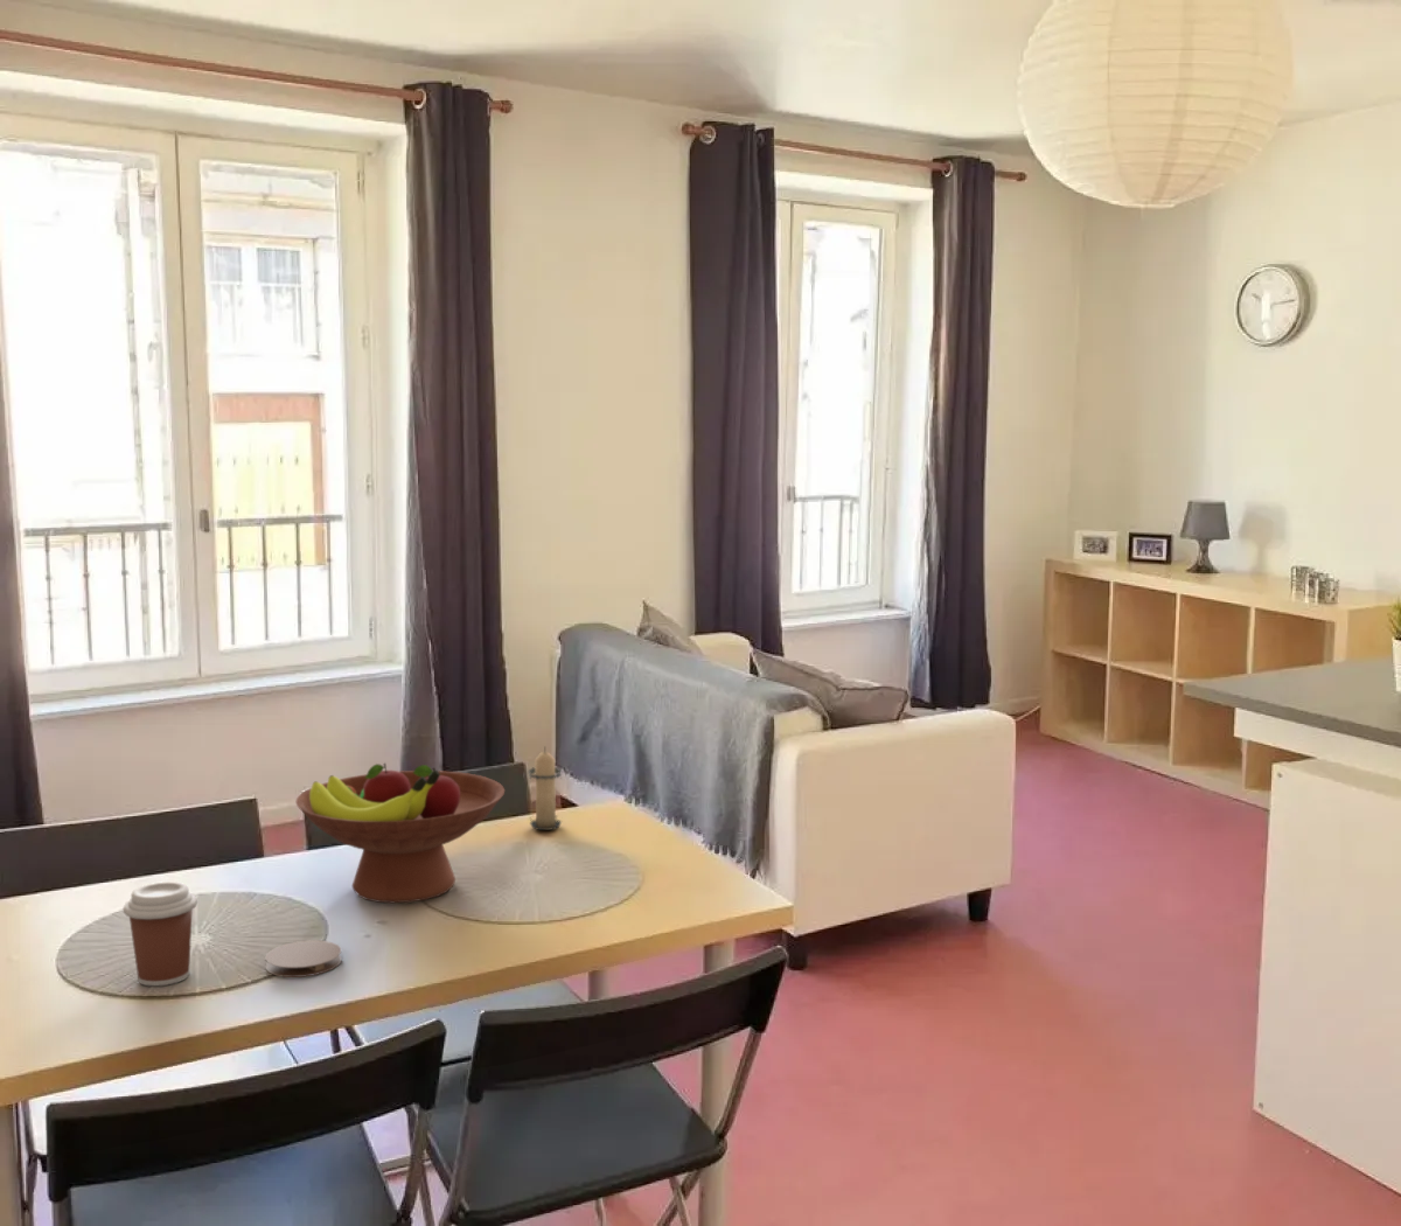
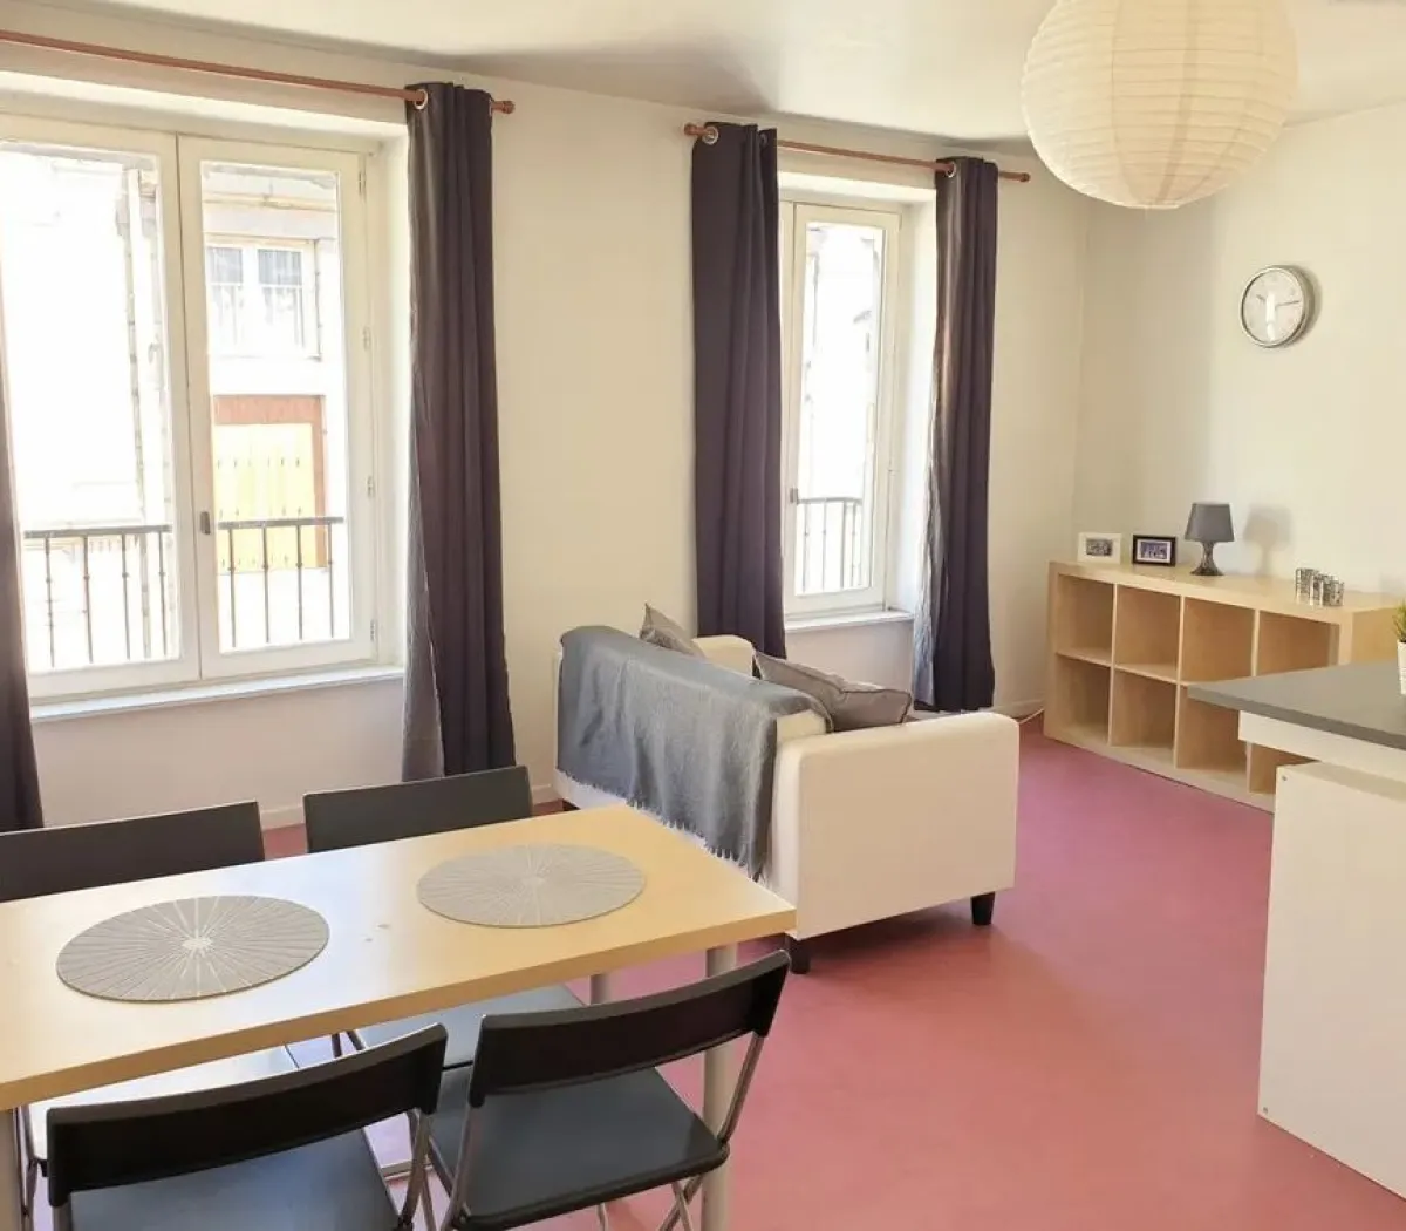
- coaster (304, 958)
- fruit bowl (403, 823)
- candle (546, 788)
- coffee cup (161, 933)
